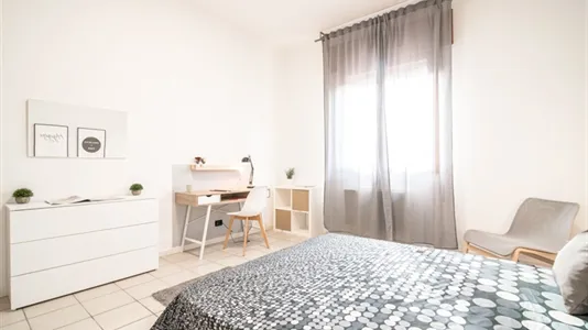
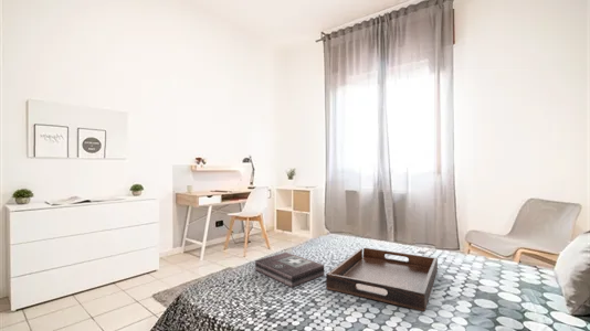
+ serving tray (386, 271)
+ first aid kit (288, 267)
